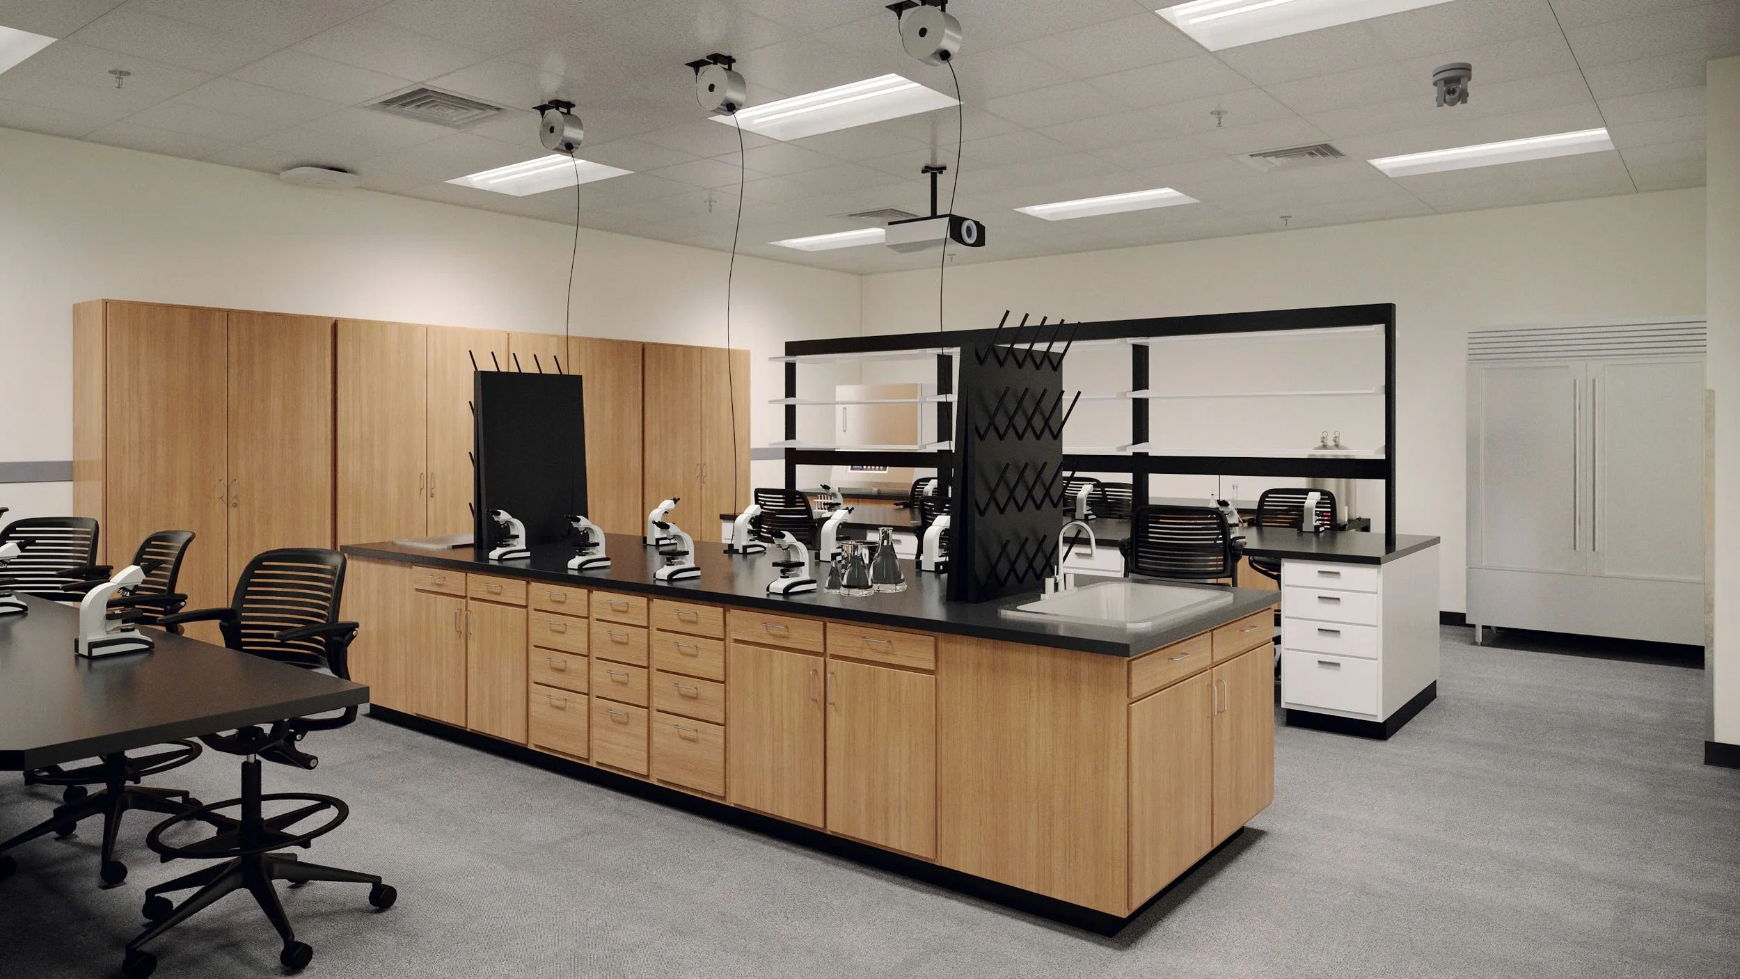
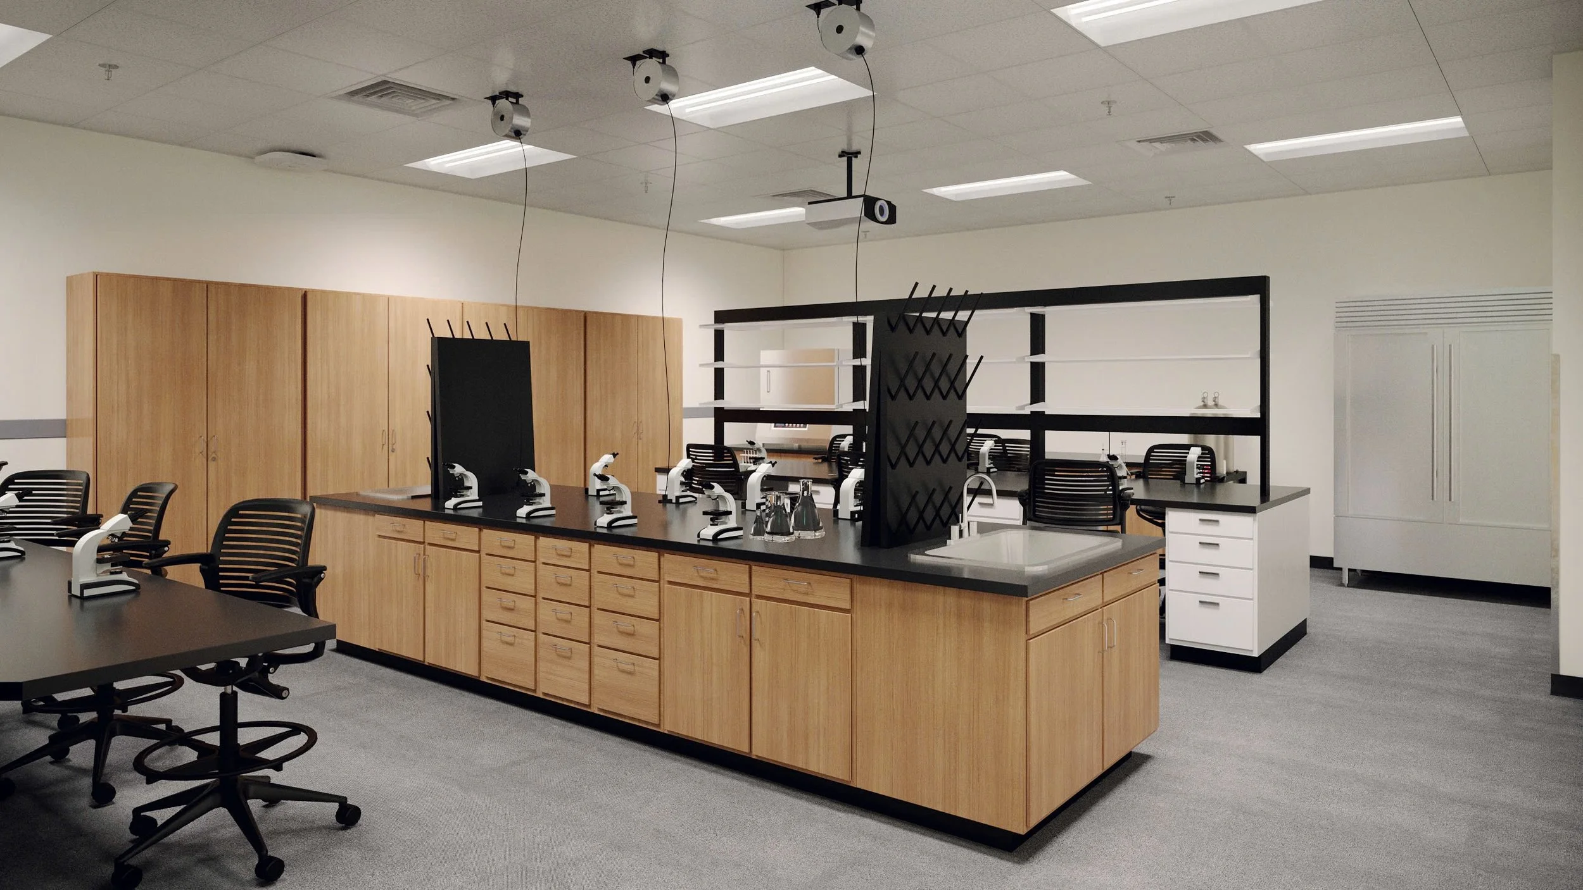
- security camera (1452, 86)
